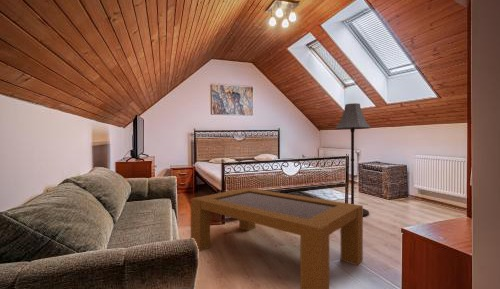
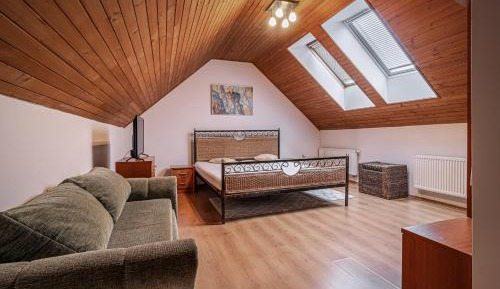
- coffee table (271, 227)
- floor lamp (352, 158)
